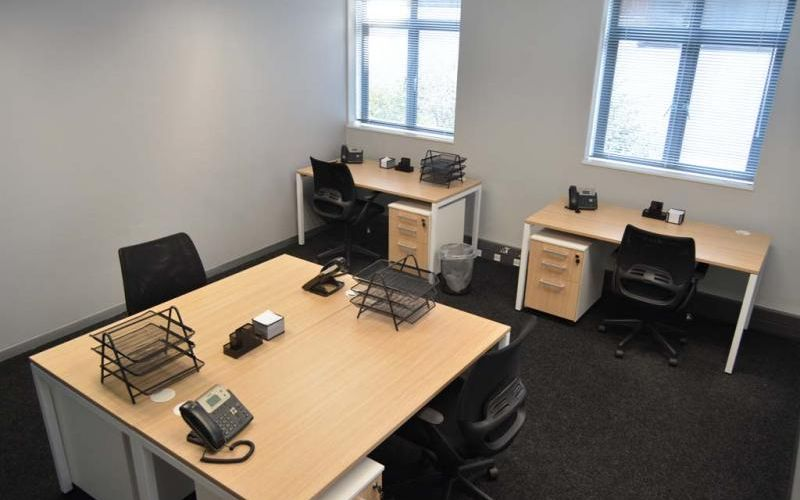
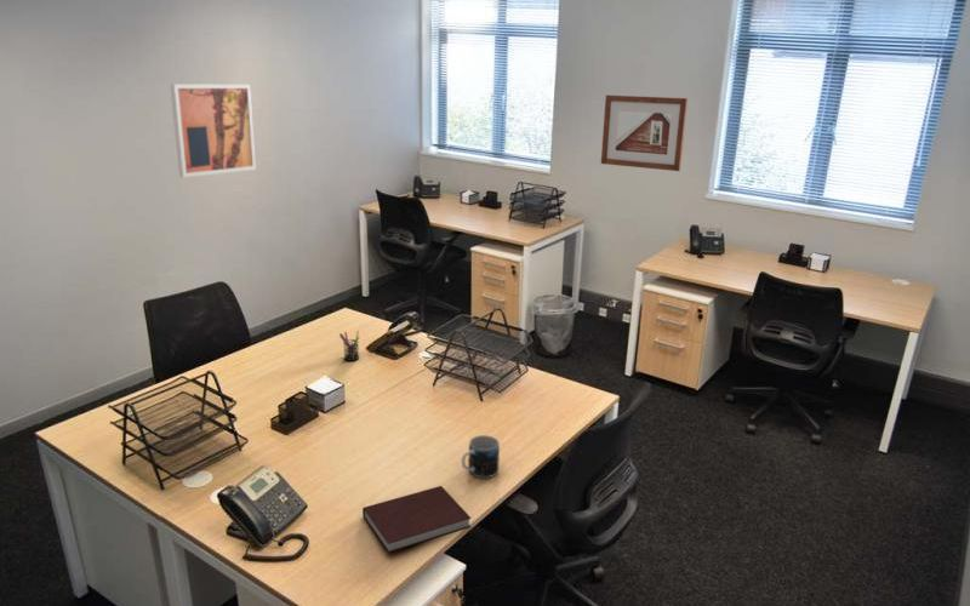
+ wall art (215, 128)
+ pen holder (352, 344)
+ mug (478, 458)
+ picture frame (641, 132)
+ notebook (416, 516)
